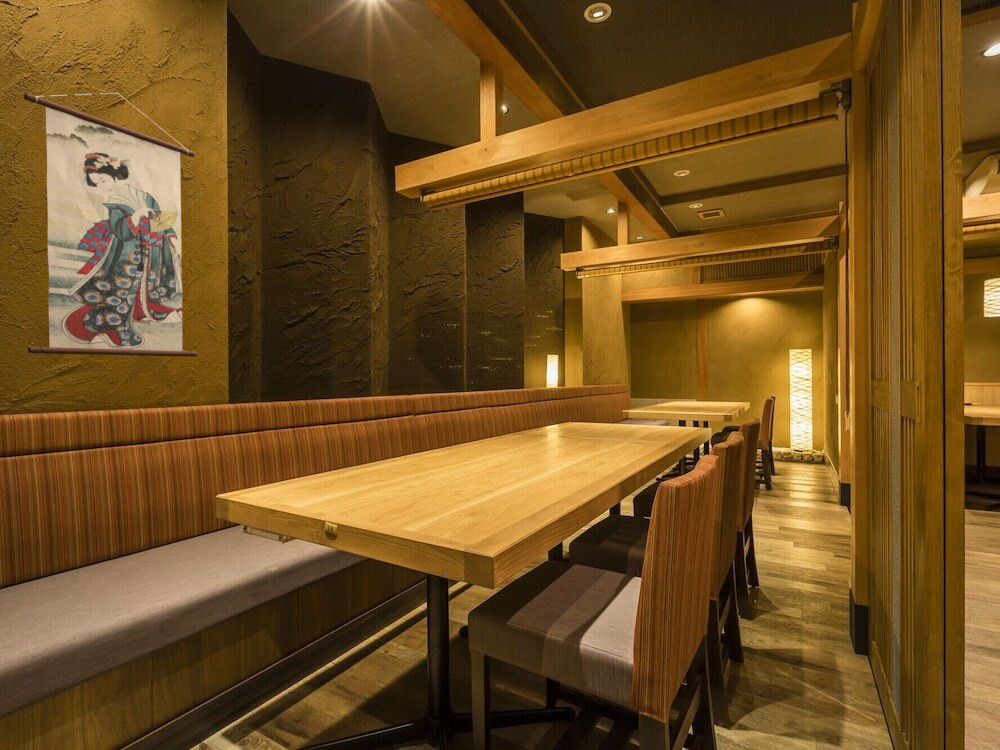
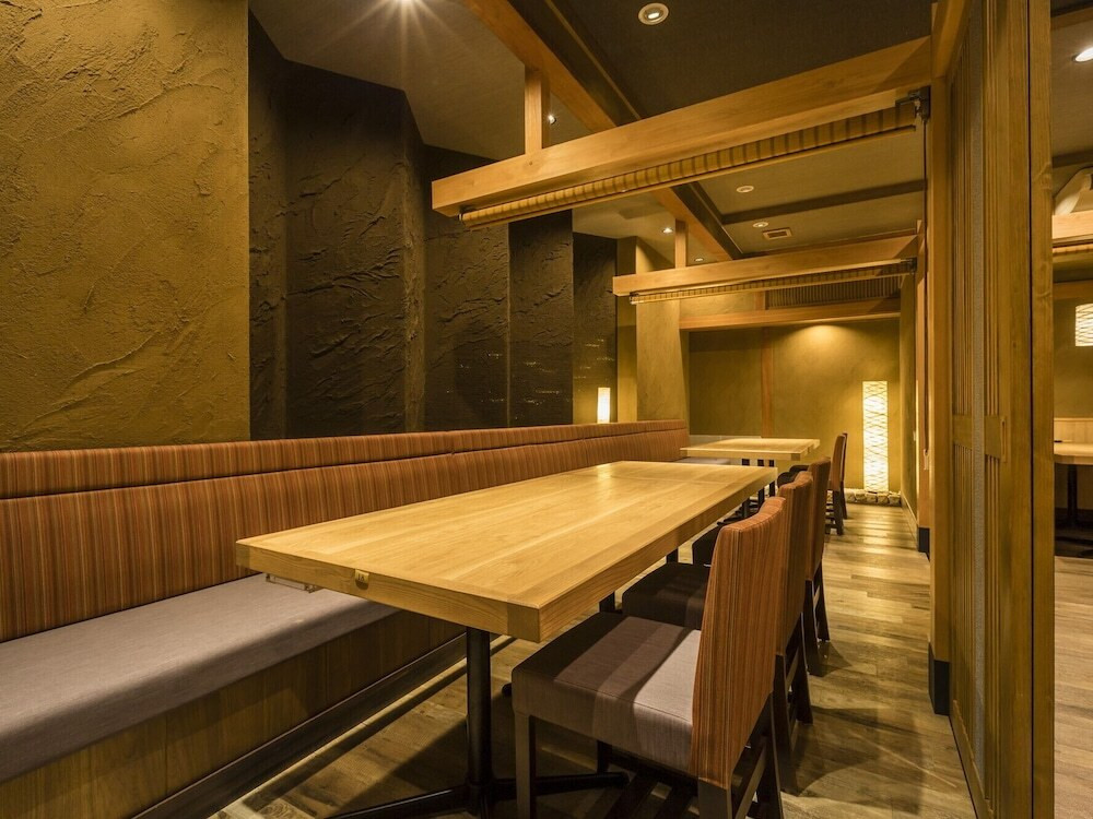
- wall scroll (120, 223)
